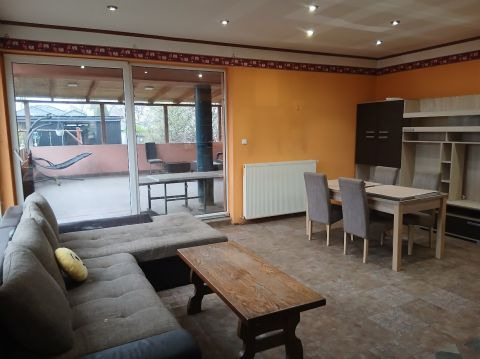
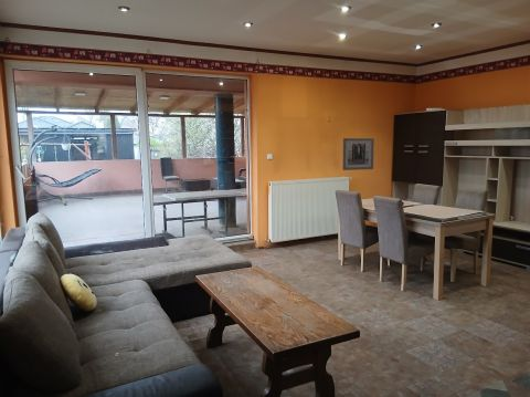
+ wall art (358, 154)
